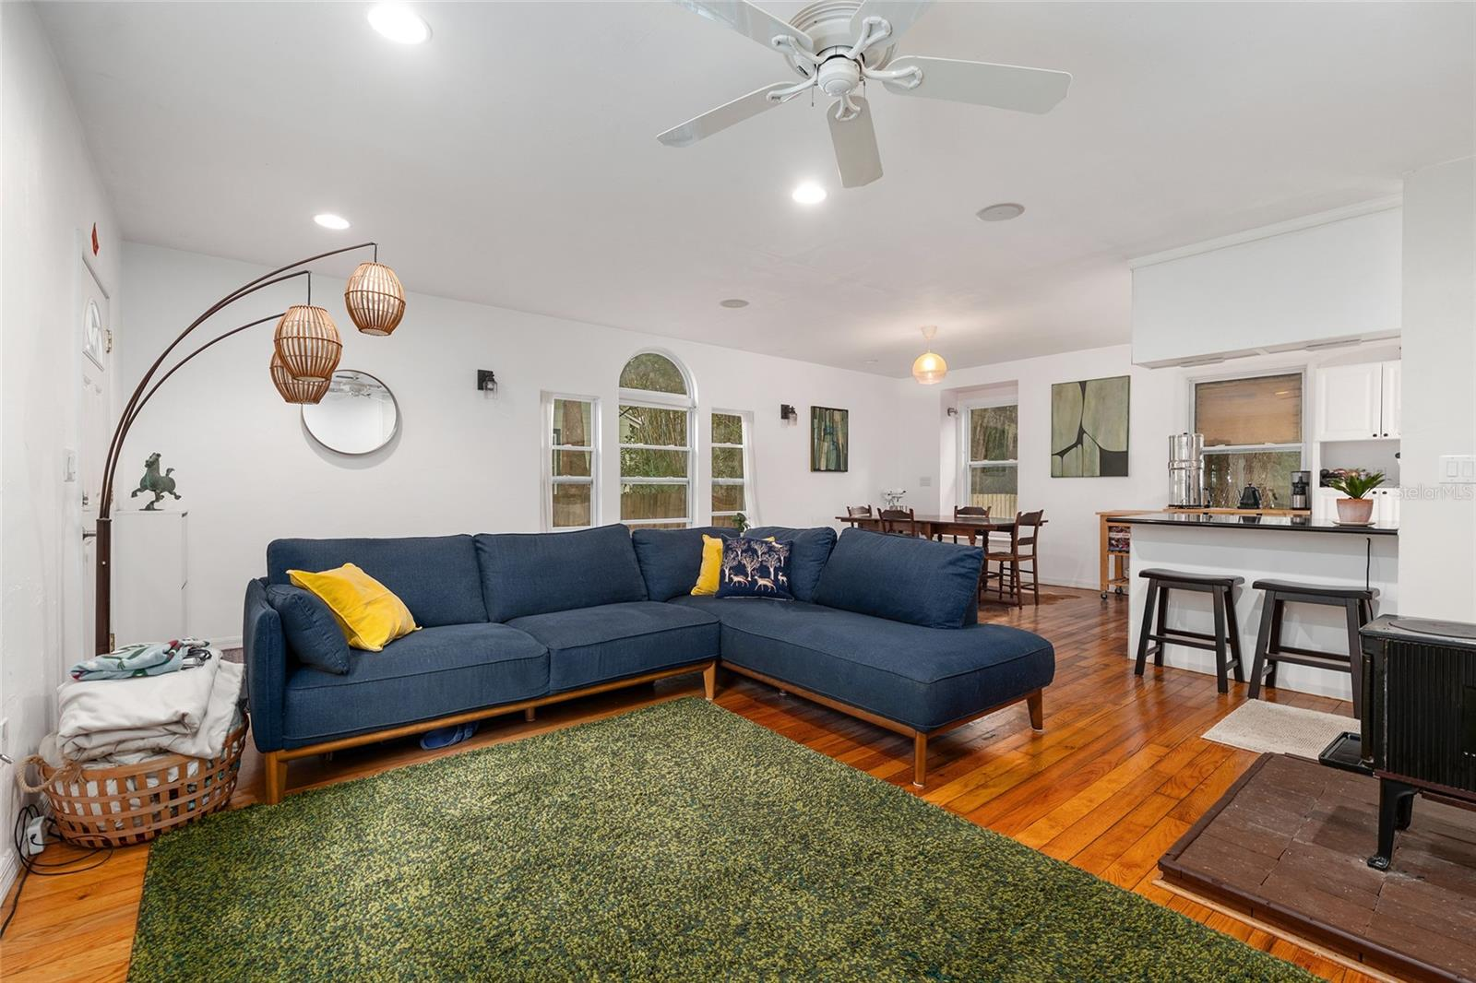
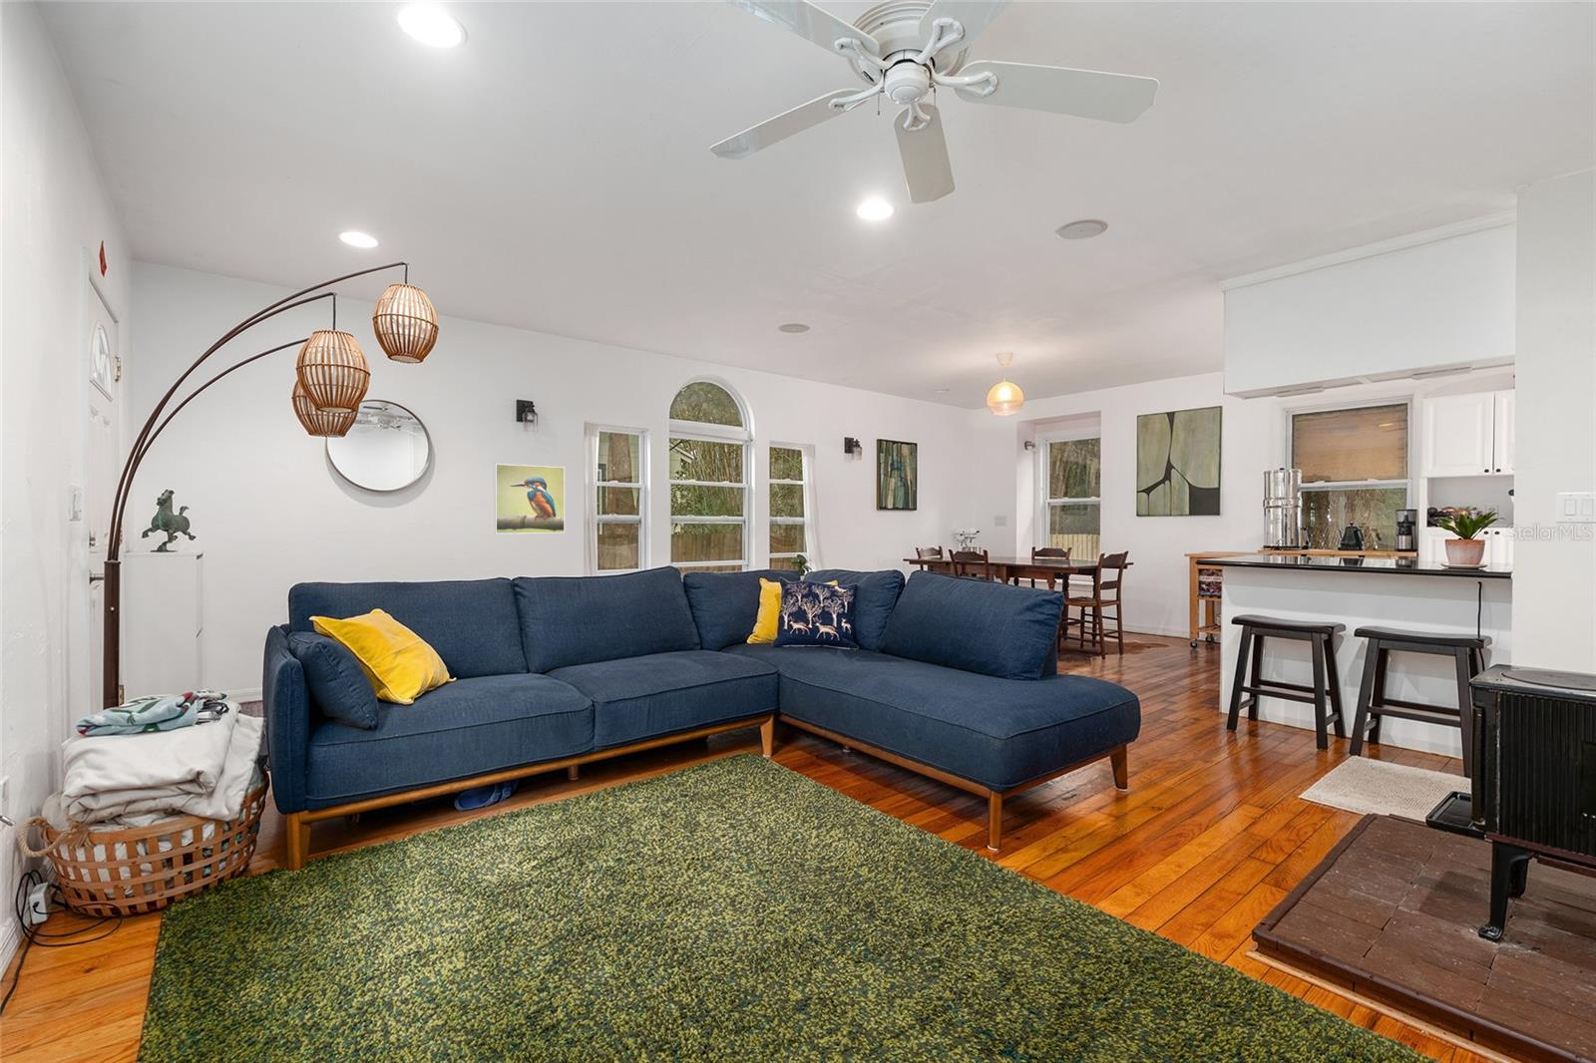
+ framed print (529, 498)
